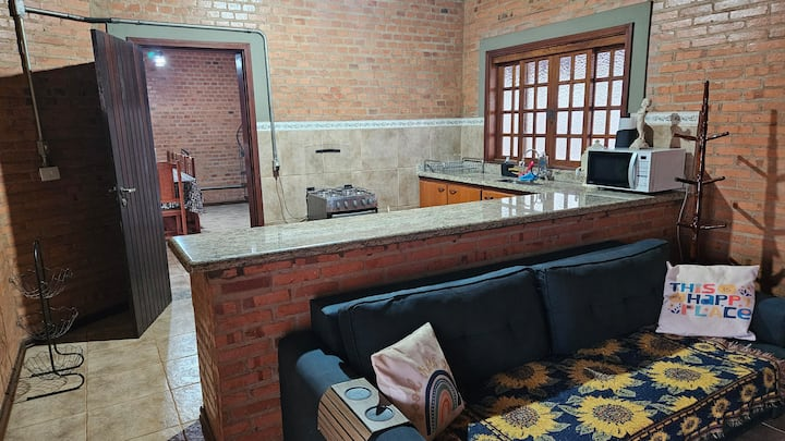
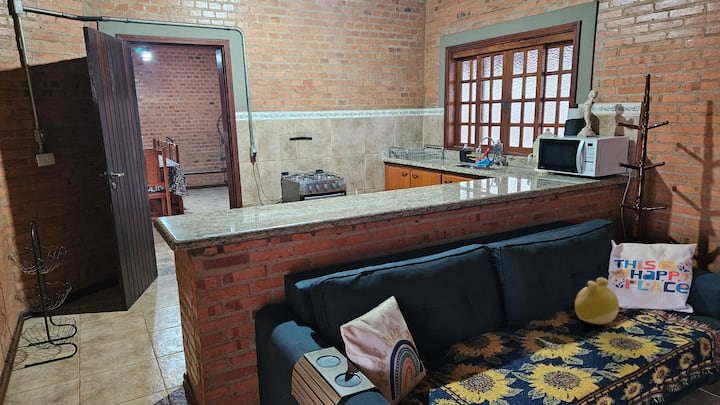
+ plush toy (597, 301)
